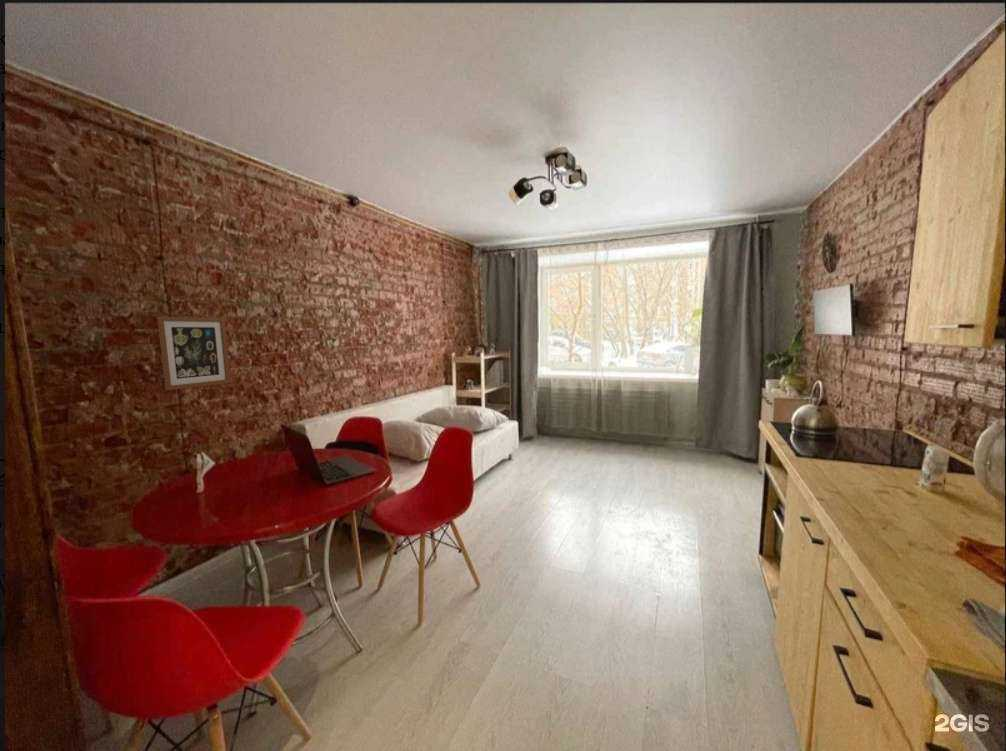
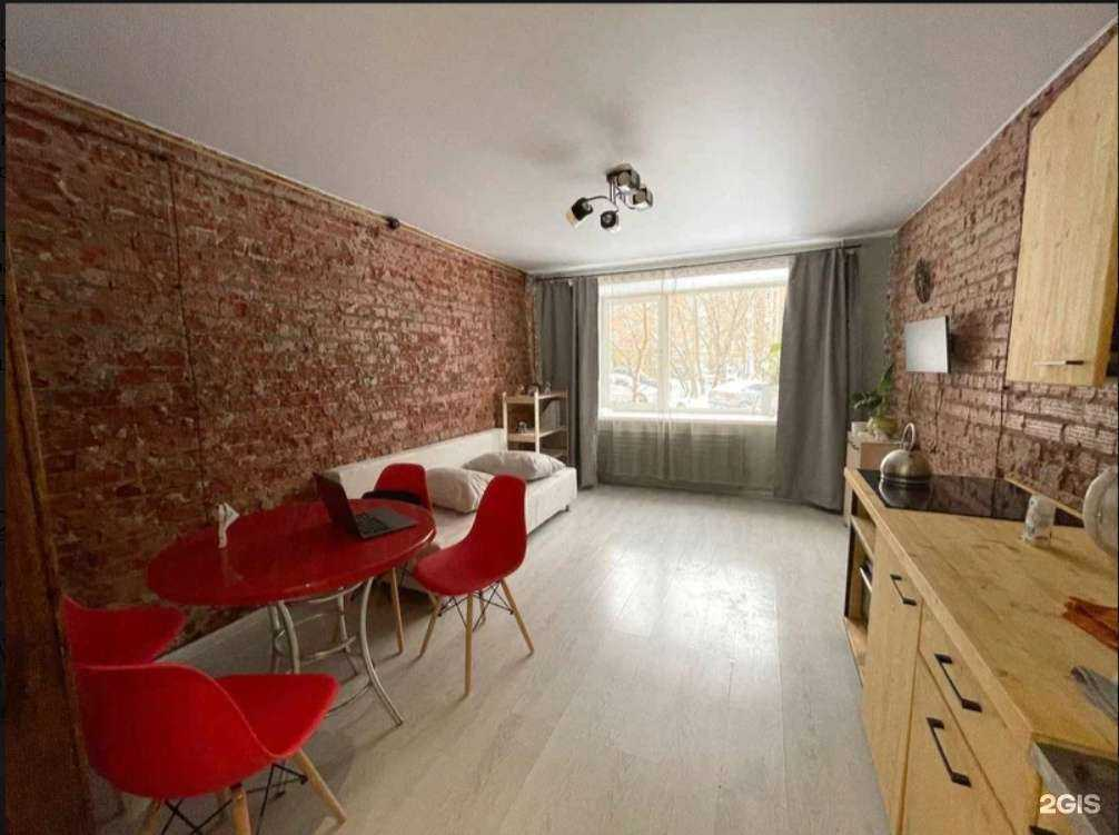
- wall art (196, 352)
